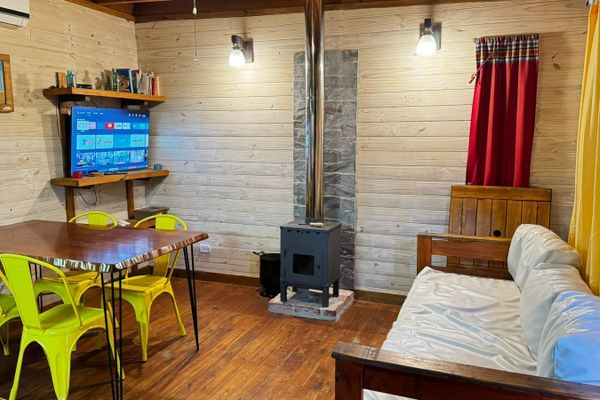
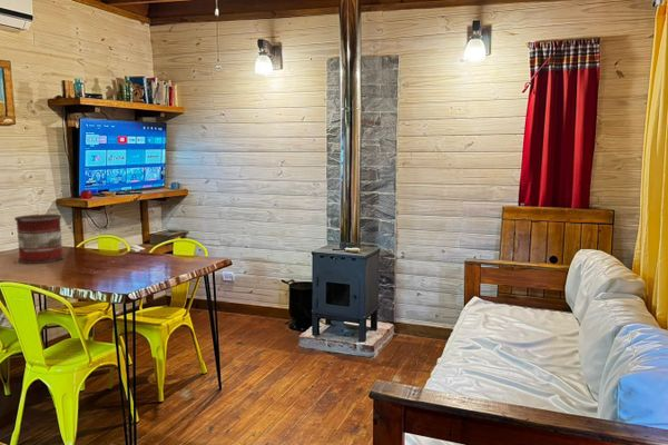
+ plant pot (40, 238)
